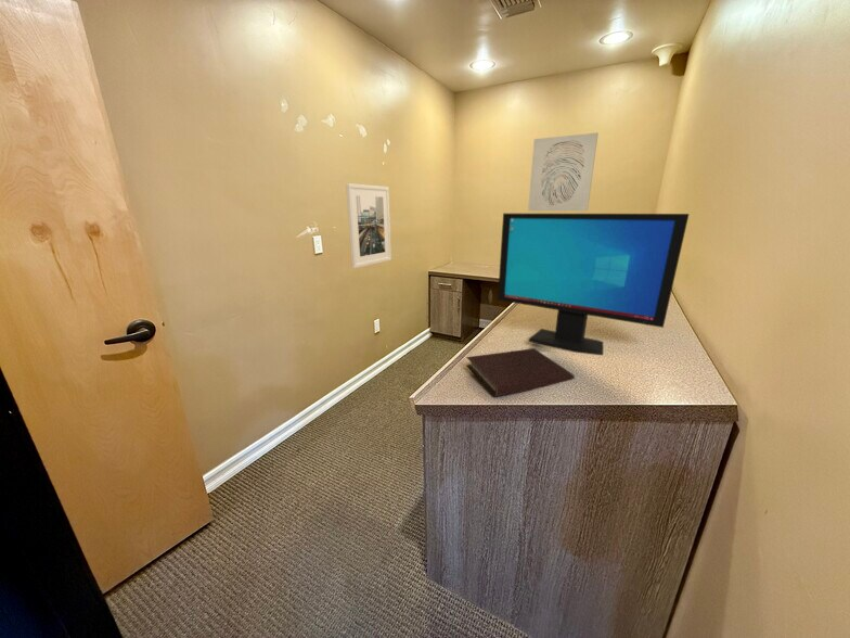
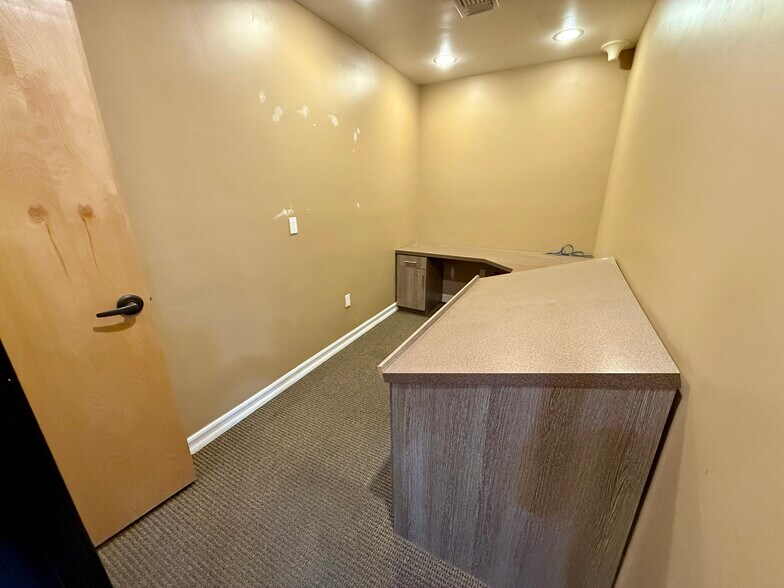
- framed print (371, 226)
- notebook (516, 370)
- wall art (561, 175)
- computer monitor (576, 282)
